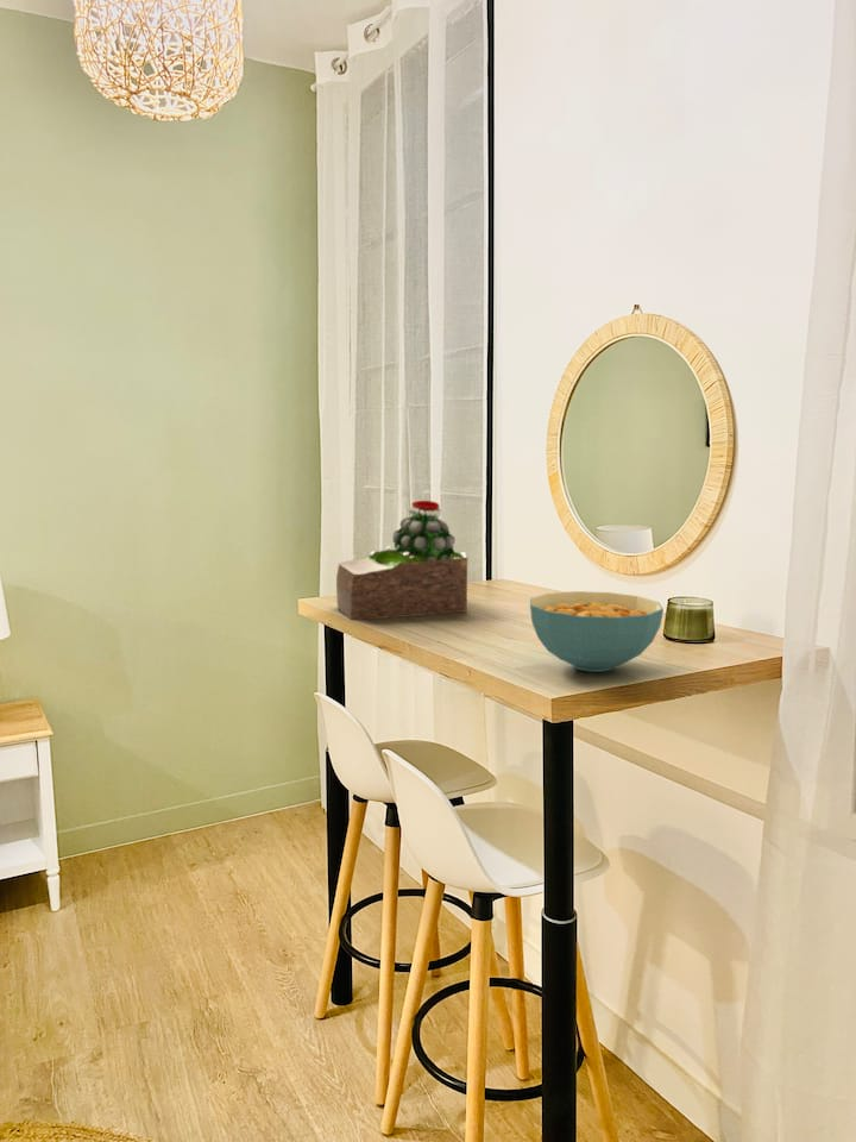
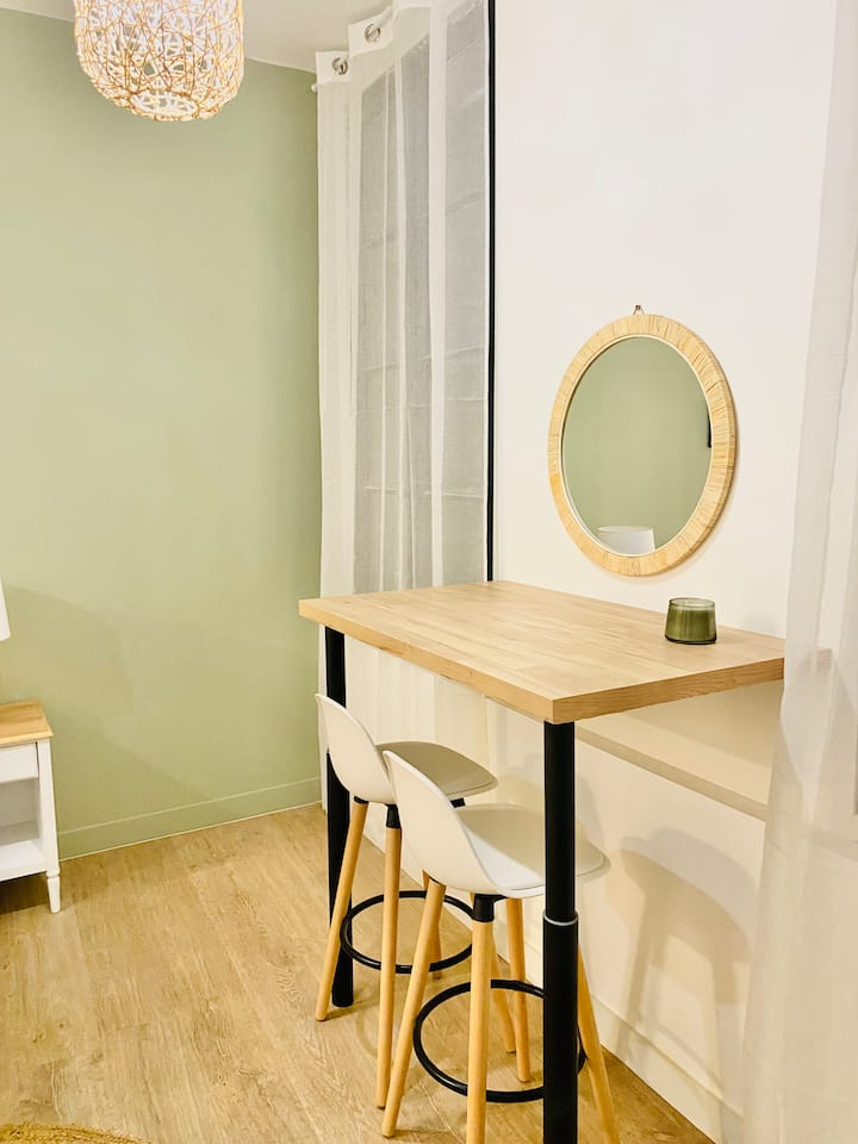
- cereal bowl (593, 635)
- succulent plant (397, 554)
